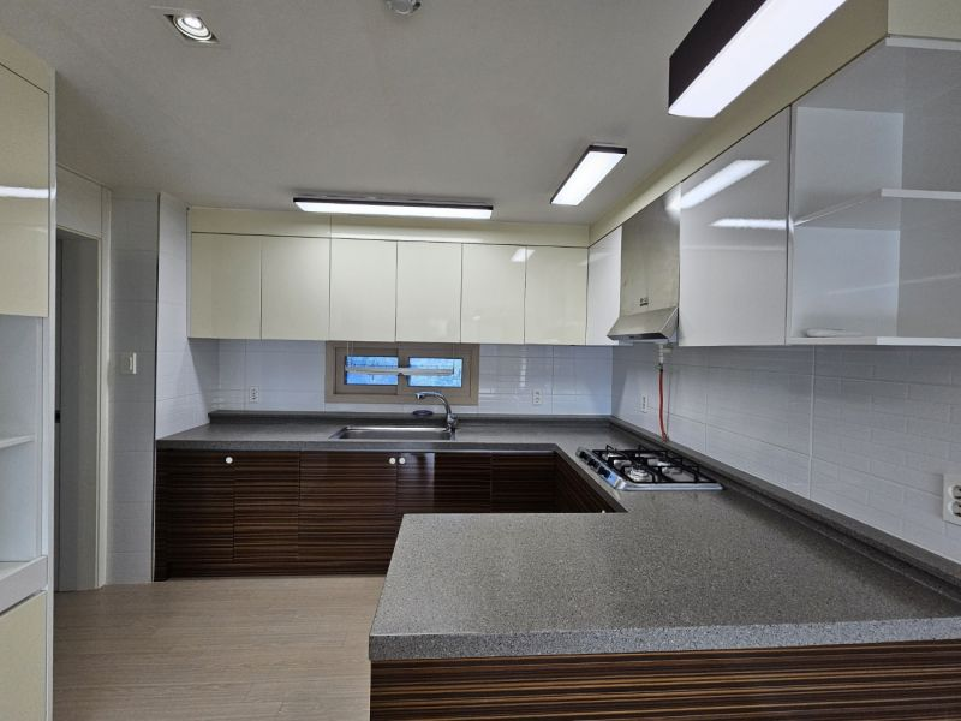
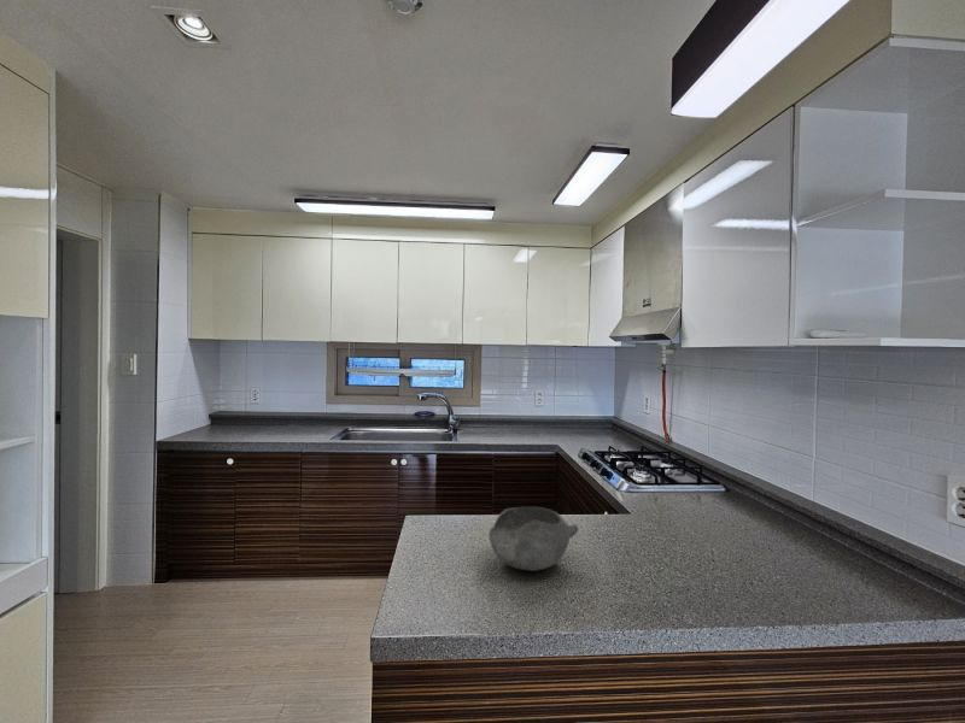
+ bowl (534, 536)
